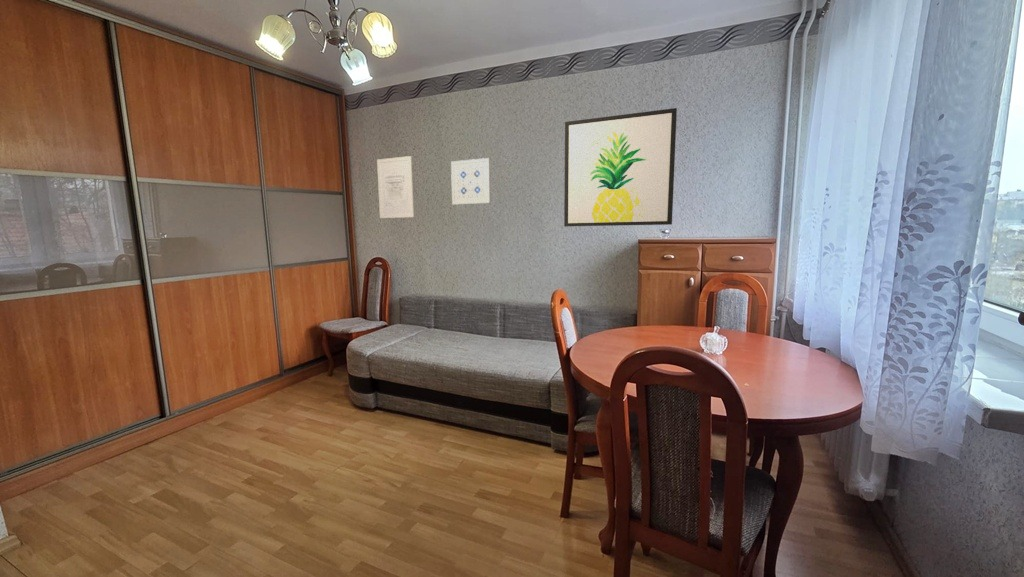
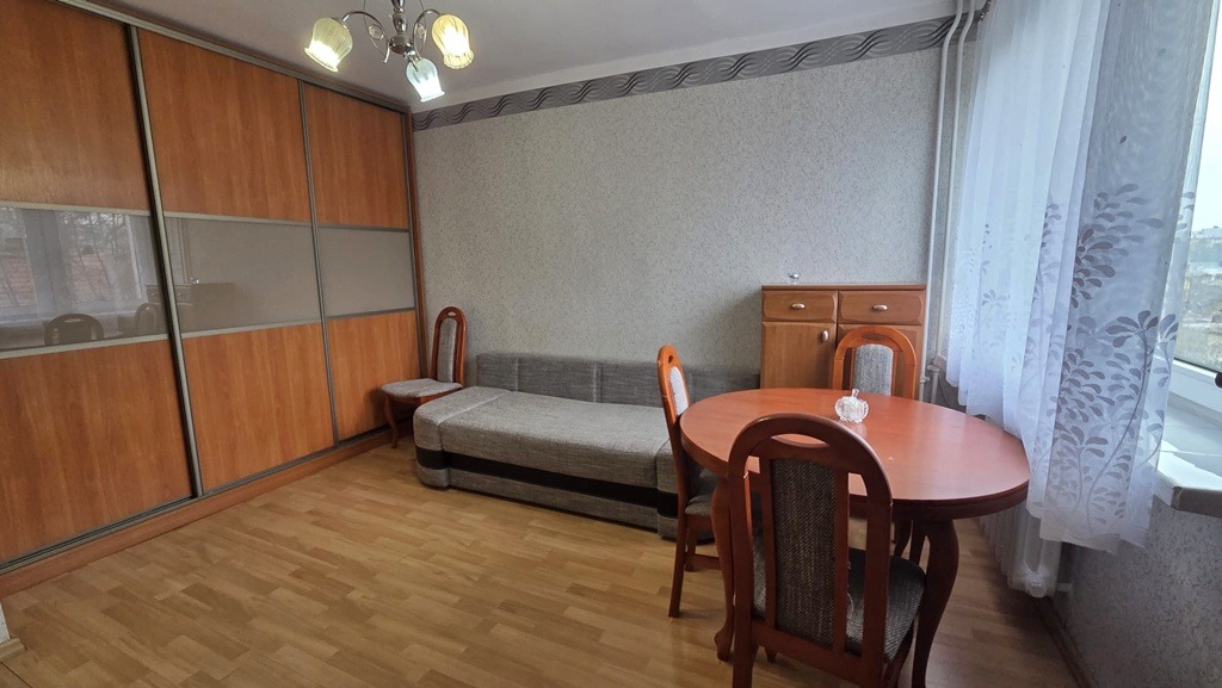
- wall art (616, 171)
- wall art (395, 188)
- wall art (470, 182)
